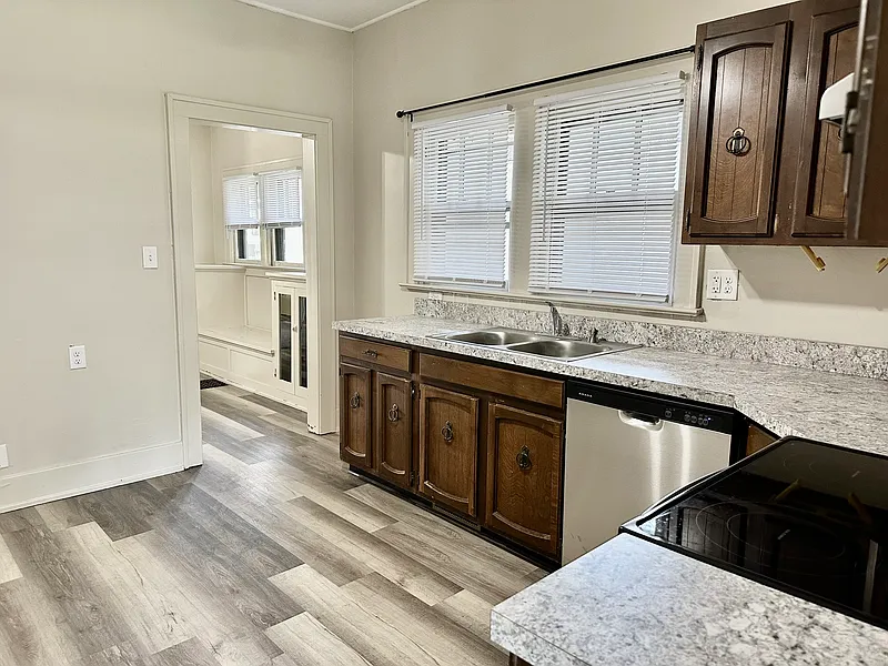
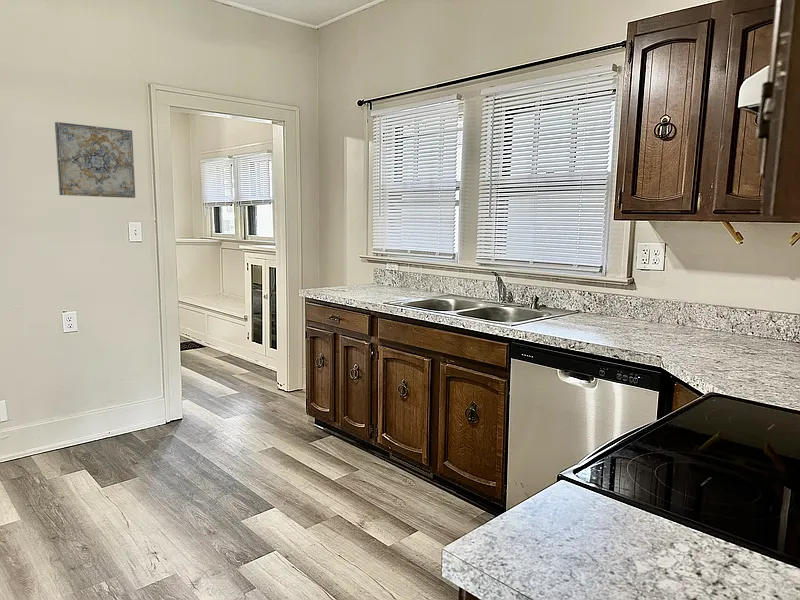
+ wall art (96, 161)
